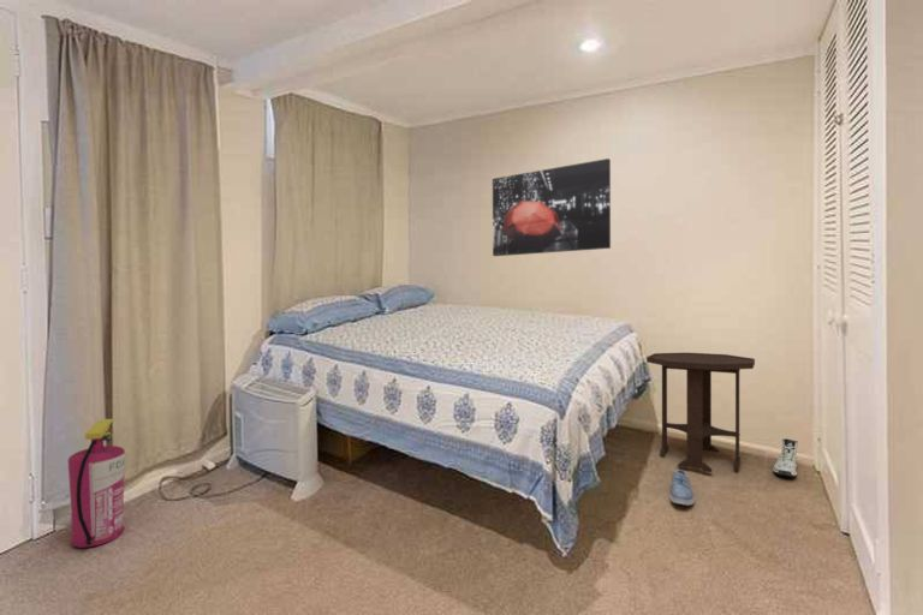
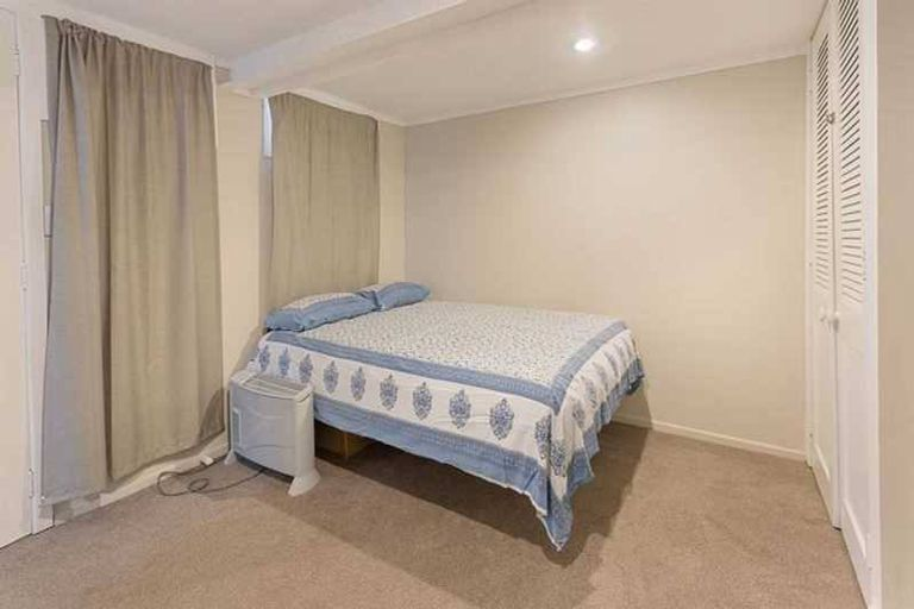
- sneaker (785, 455)
- side table (699, 408)
- wall art (547, 210)
- shoe (681, 485)
- fire extinguisher (96, 482)
